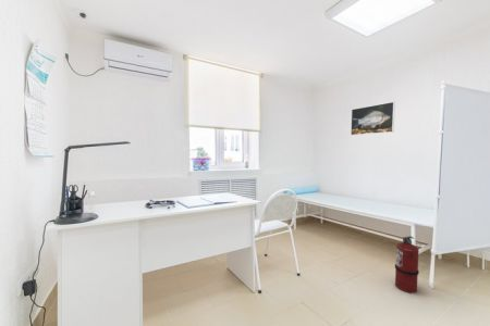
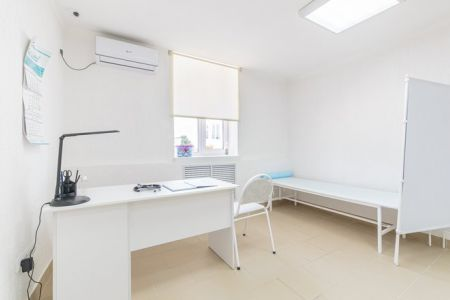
- fire extinguisher (406, 259)
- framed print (370, 120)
